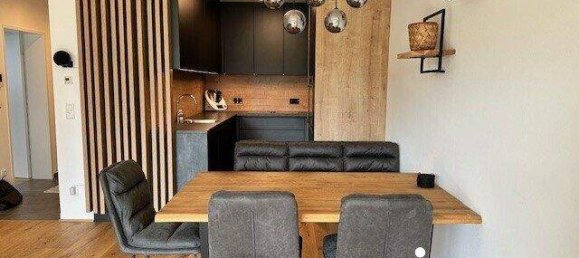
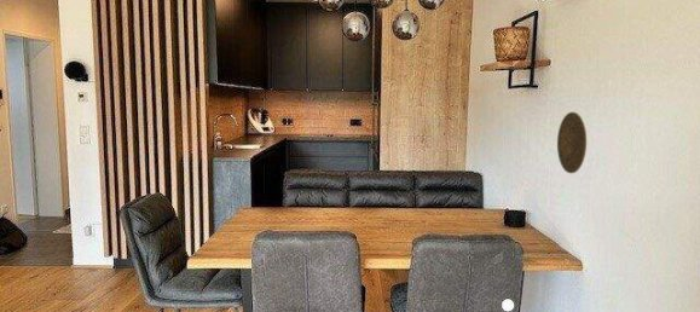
+ decorative plate (568, 143)
